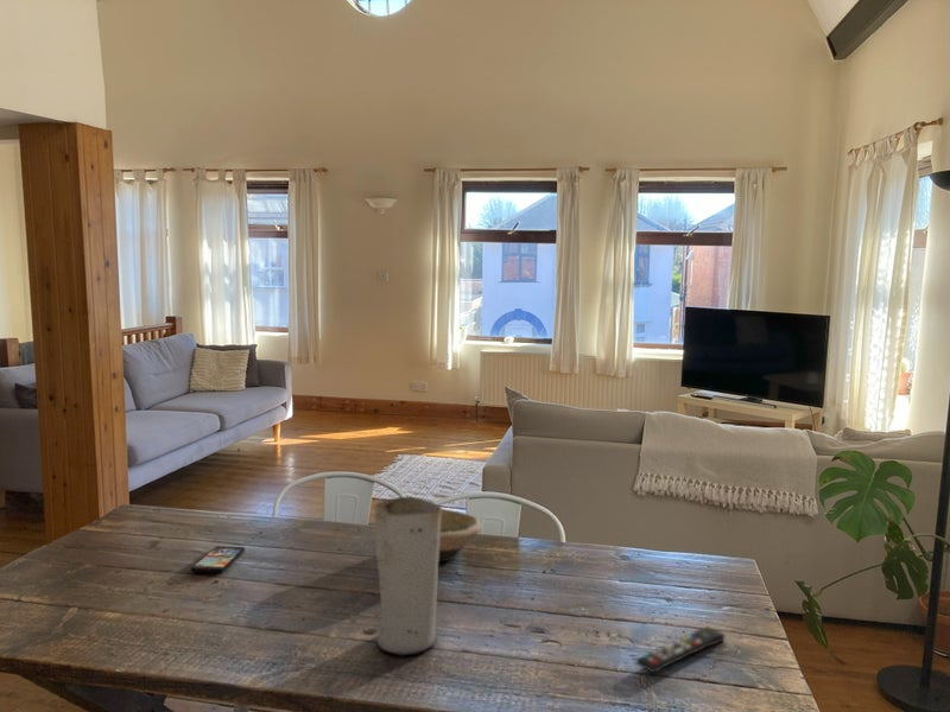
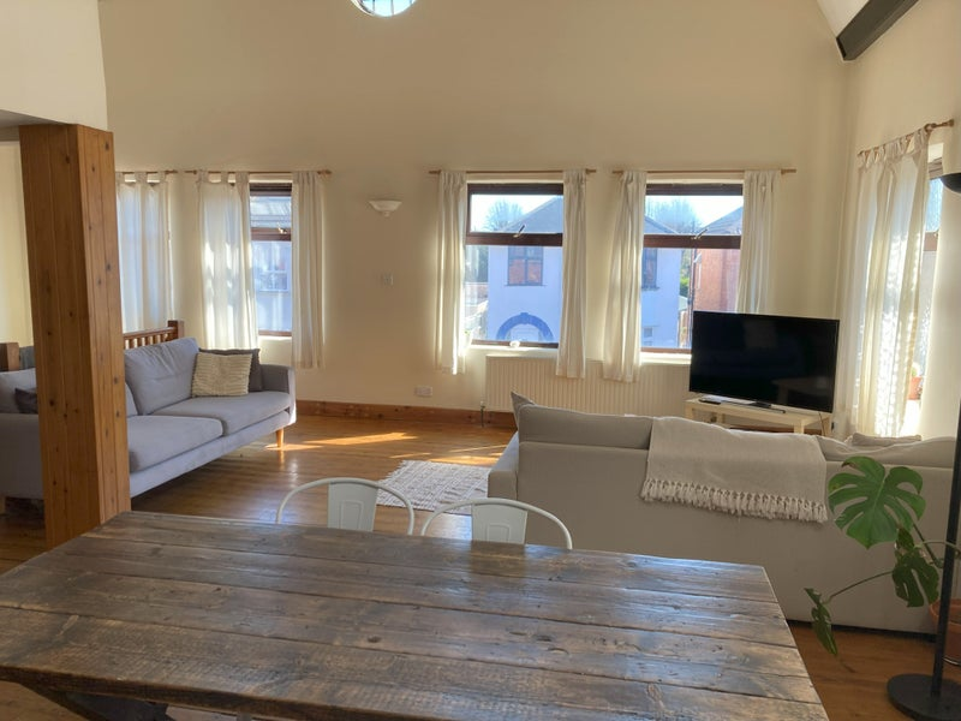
- smartphone (218, 559)
- vase (407, 573)
- bowl (439, 535)
- remote control (682, 648)
